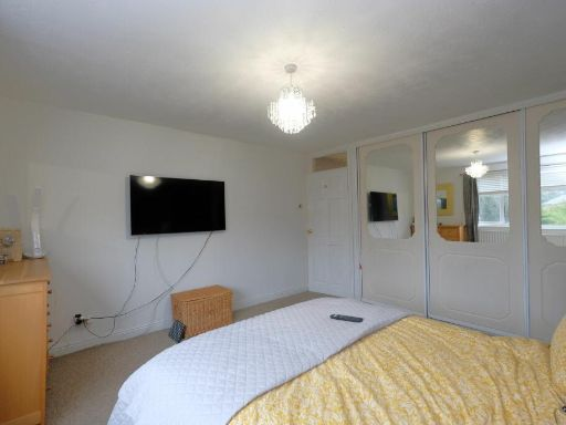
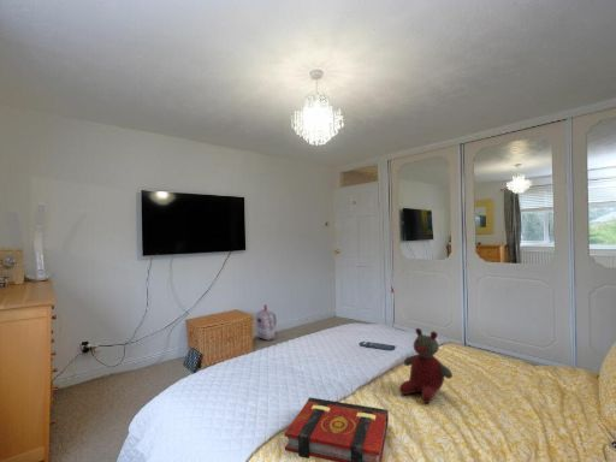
+ stuffed bear (422, 362)
+ book (339, 427)
+ backpack (266, 321)
